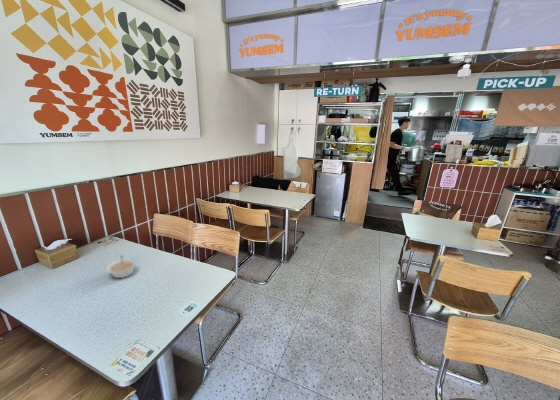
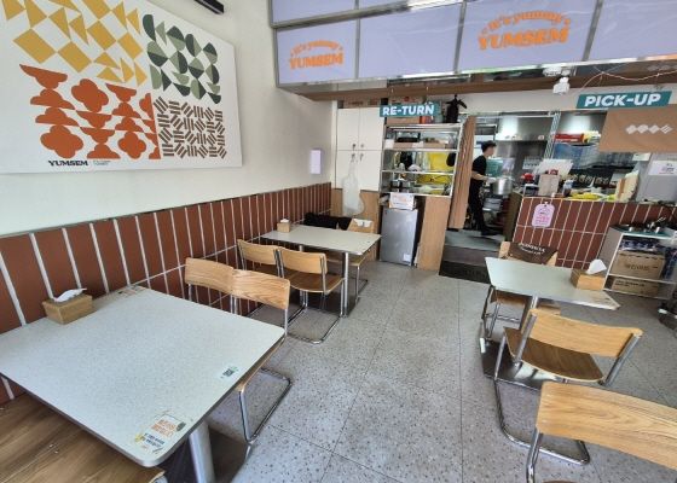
- legume (121, 268)
